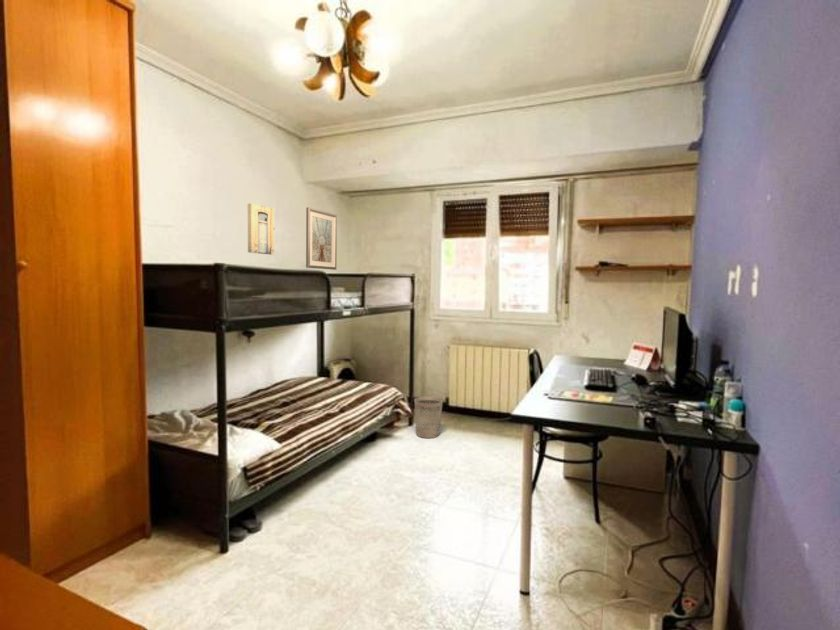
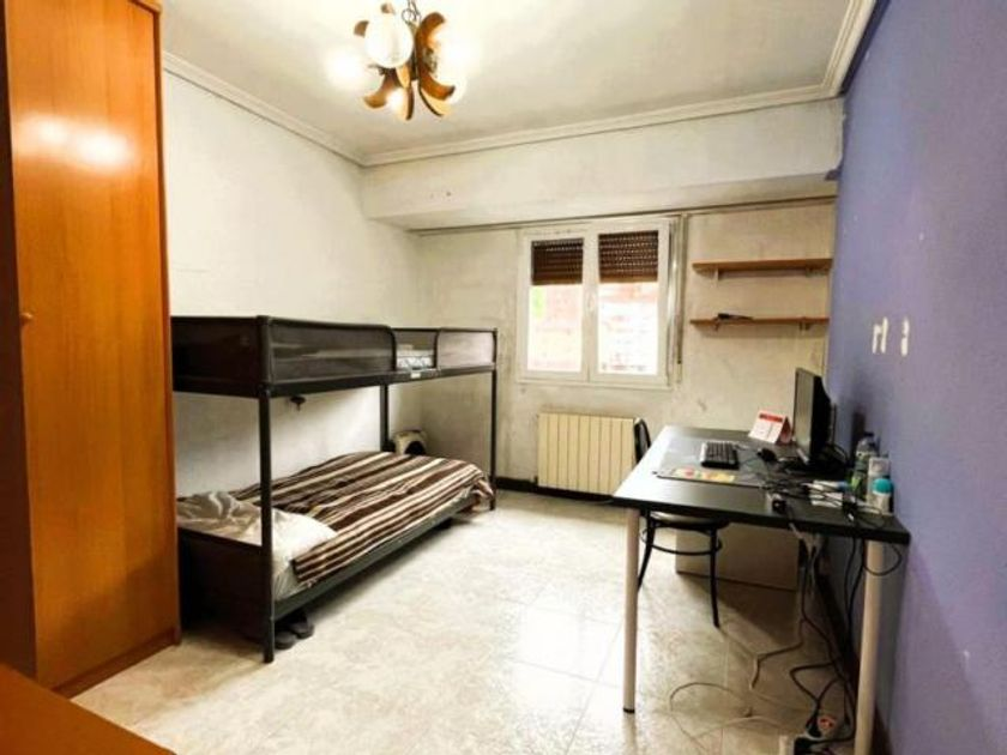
- wall art (261, 230)
- wastebasket (428, 417)
- picture frame (322, 240)
